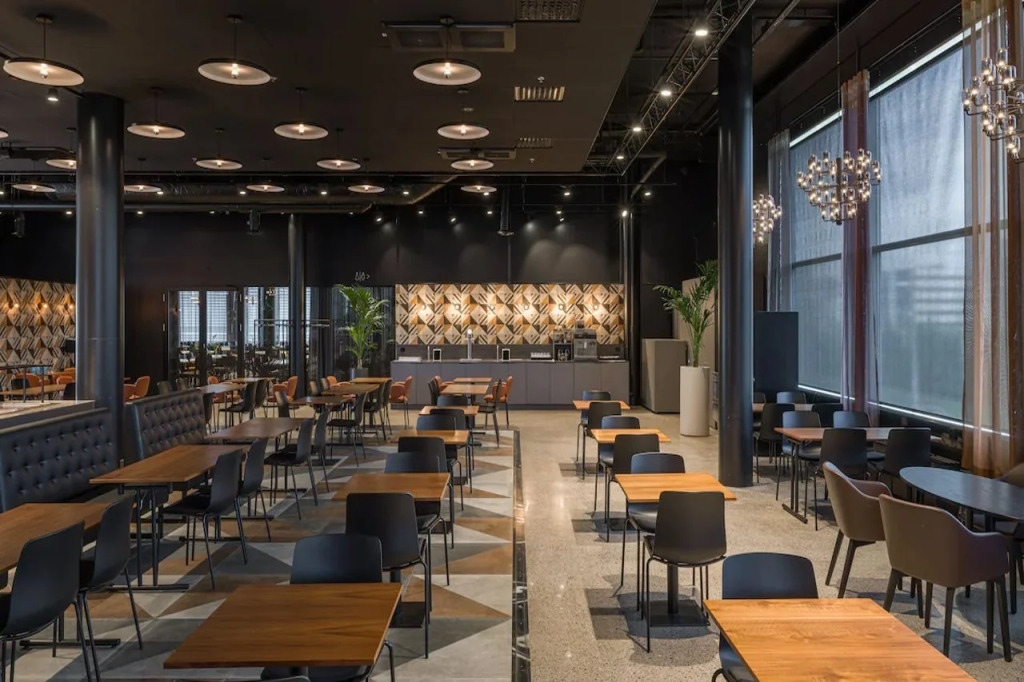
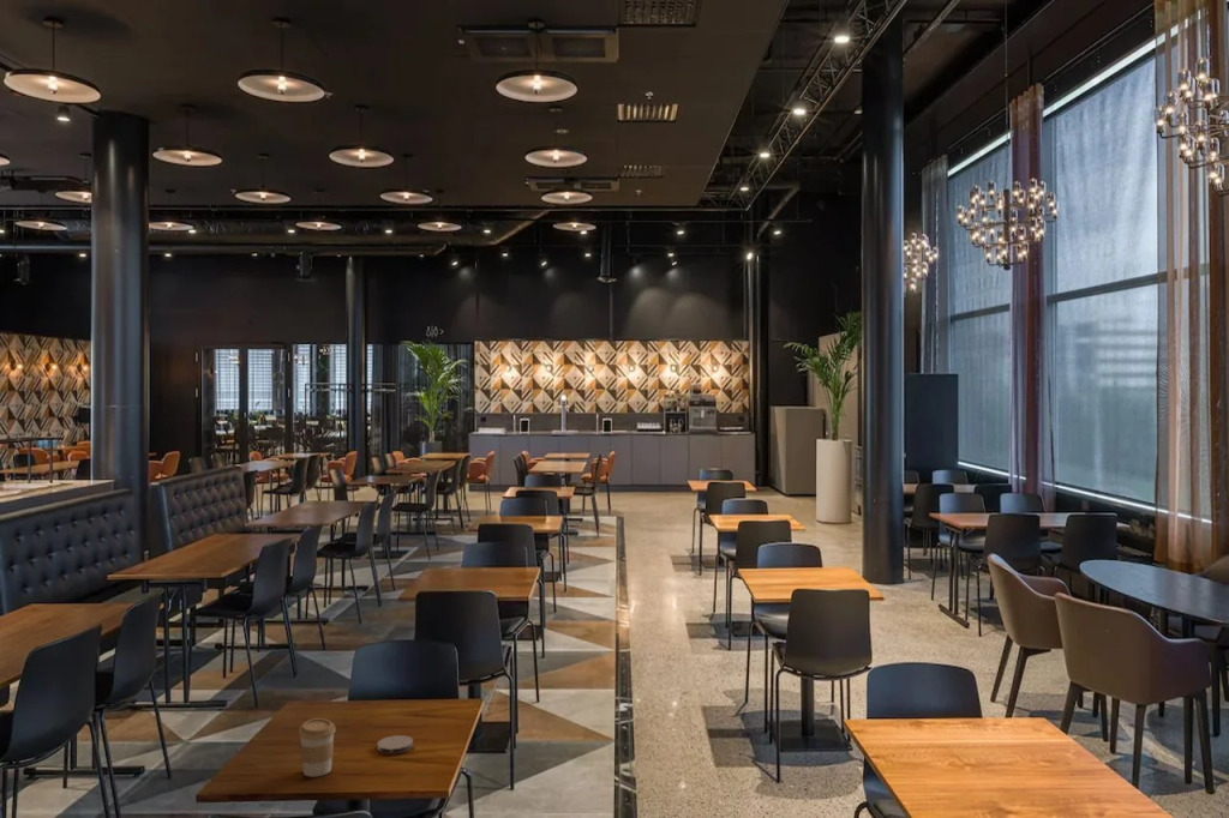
+ coffee cup (317, 746)
+ coaster (395, 744)
